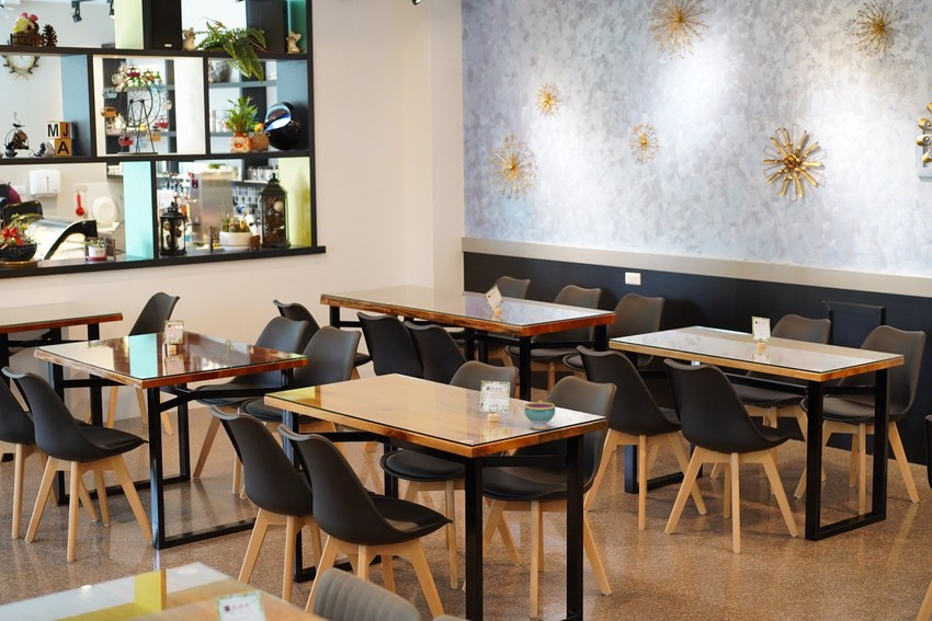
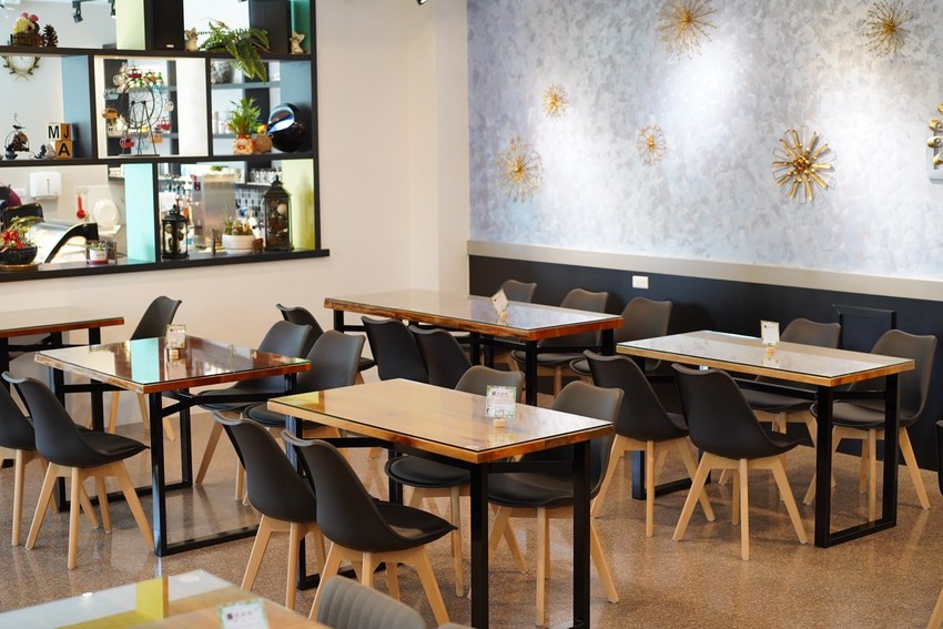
- teacup (541, 415)
